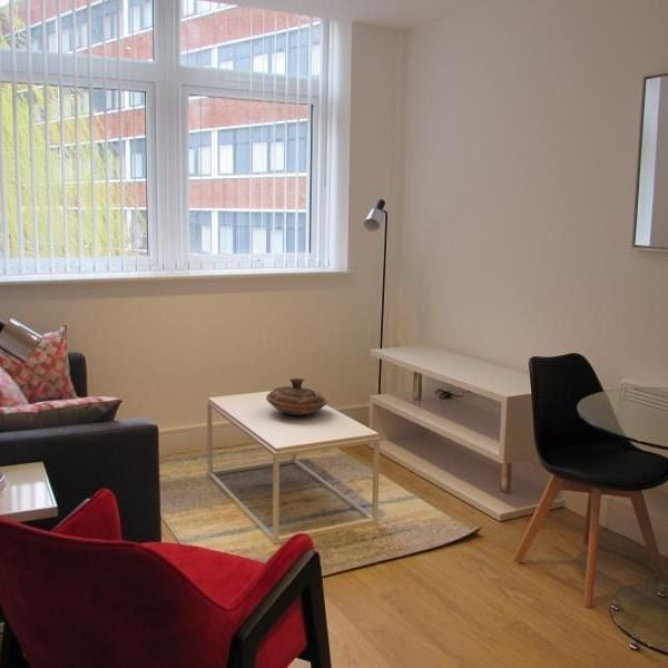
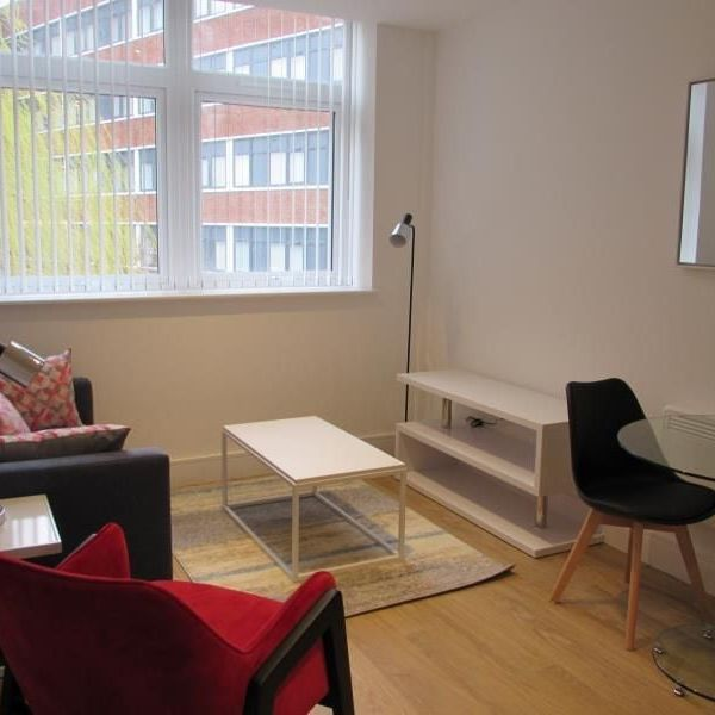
- decorative bowl (296, 395)
